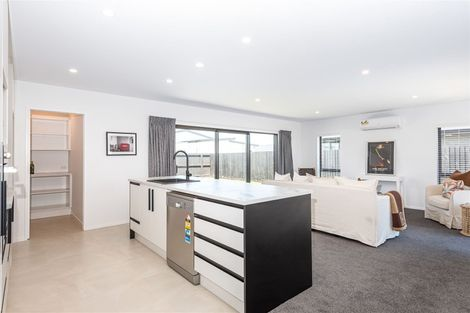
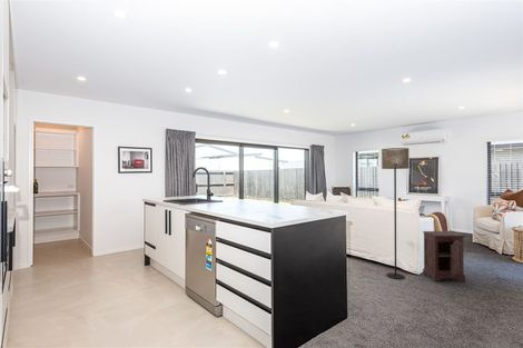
+ floor lamp (395, 212)
+ nightstand (447, 257)
